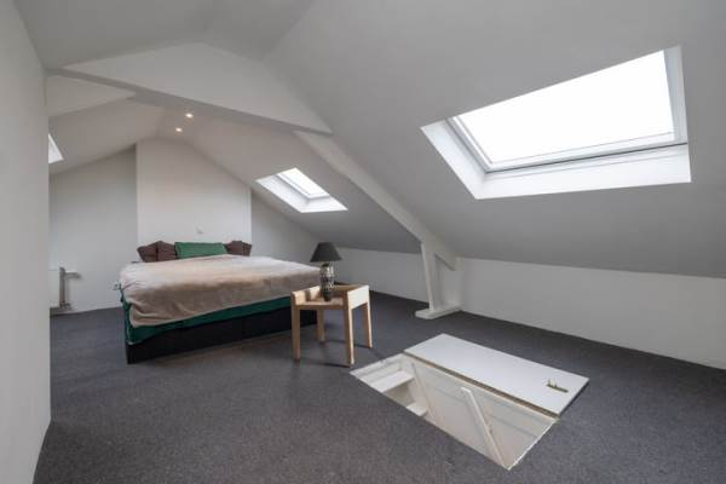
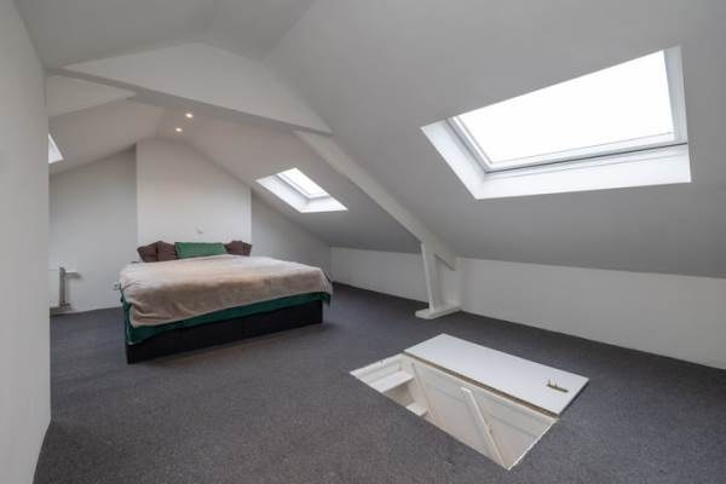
- side table (322, 319)
- table lamp (325, 271)
